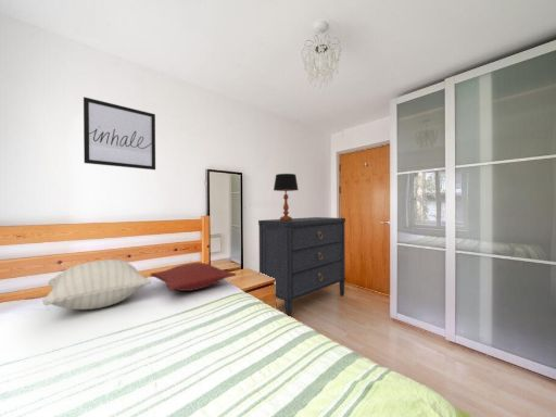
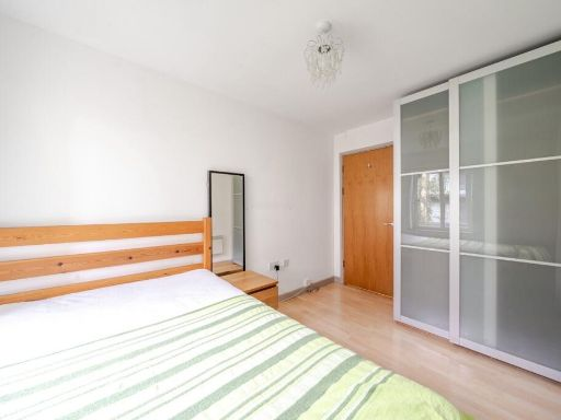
- table lamp (286, 197)
- pillow (192, 275)
- wall art (122, 136)
- dresser (305, 261)
- pillow (99, 281)
